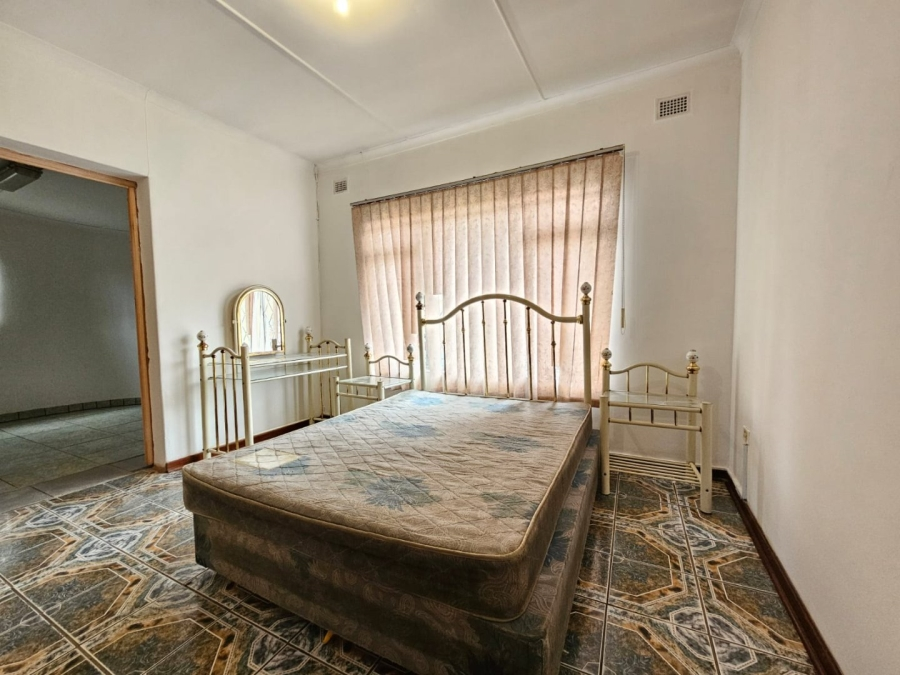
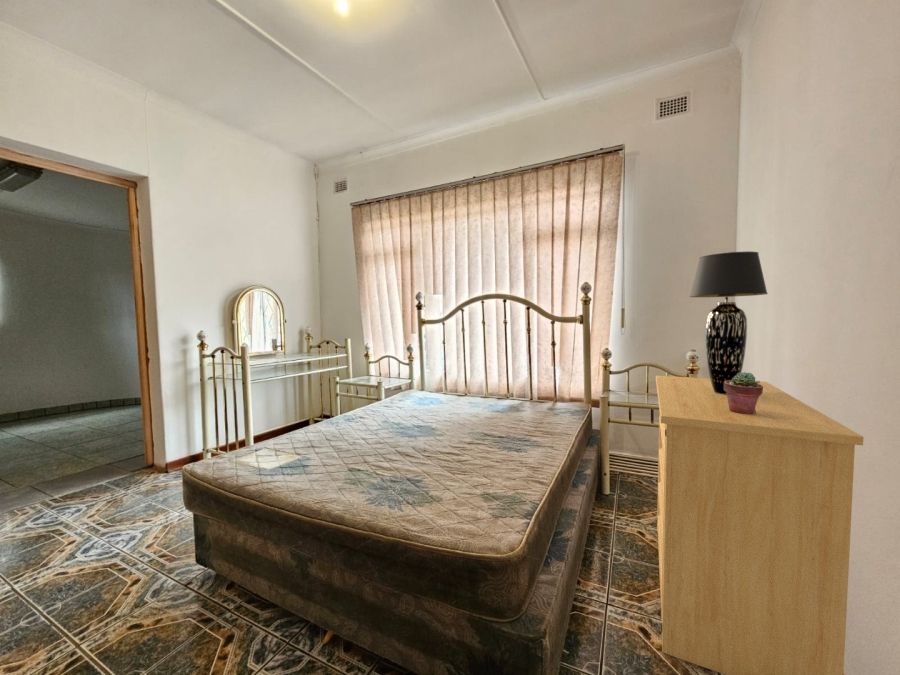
+ potted succulent (742, 391)
+ dresser (721, 495)
+ table lamp (725, 324)
